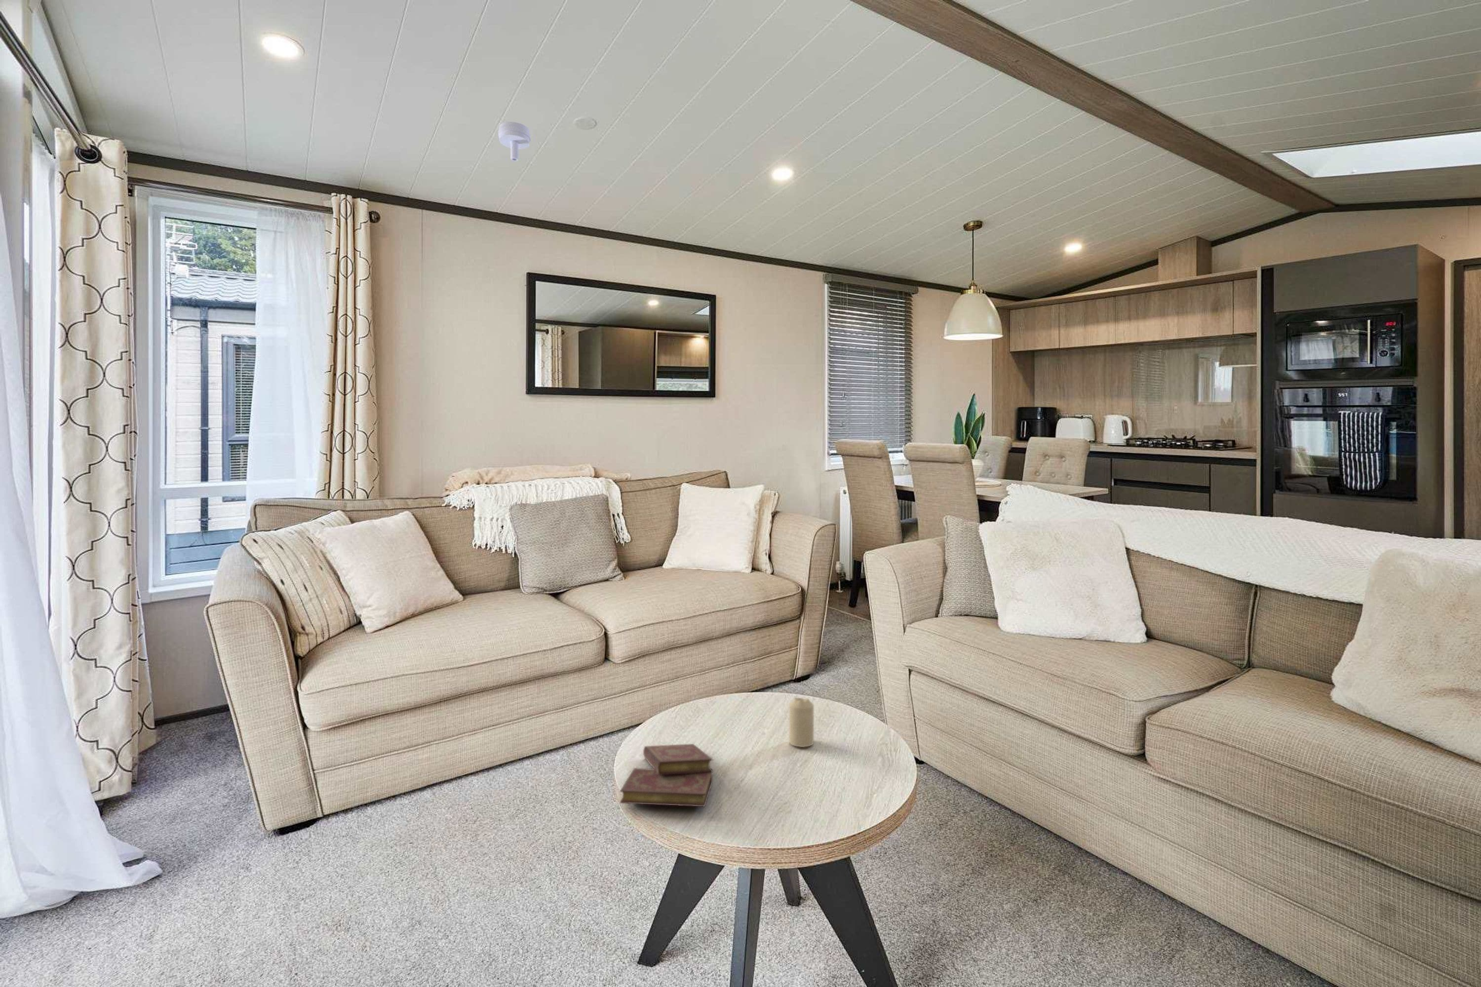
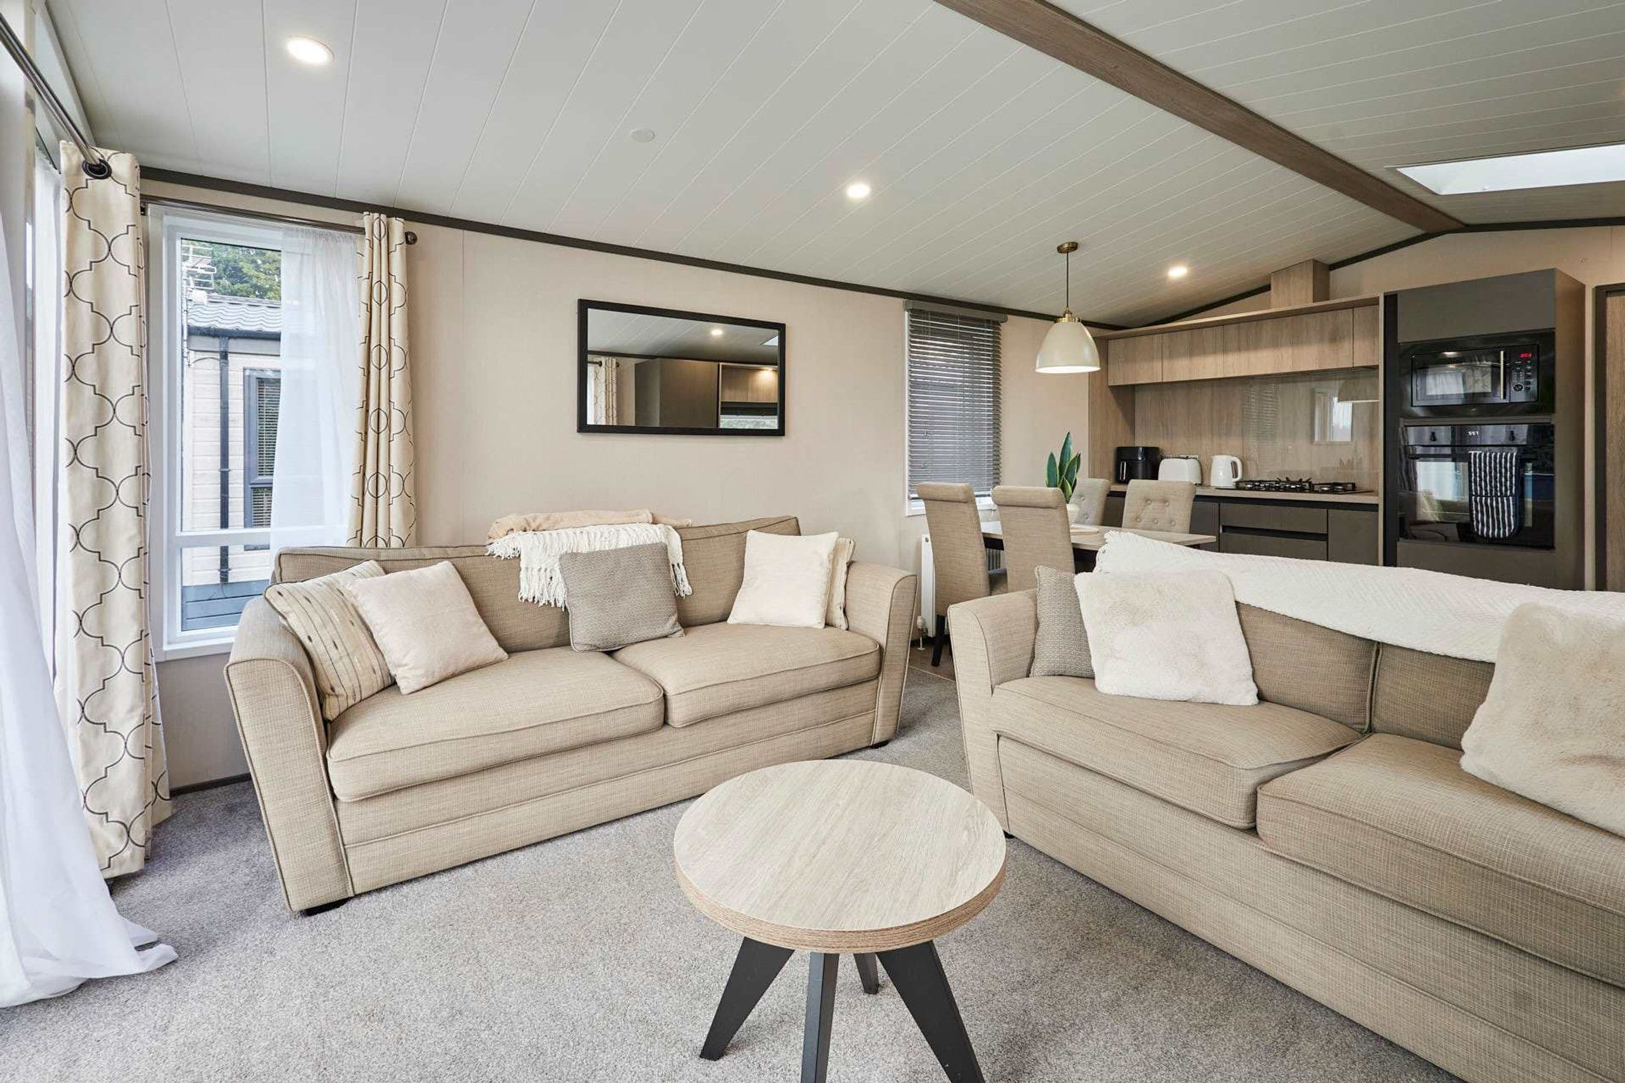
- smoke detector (515, 144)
- candle (801, 720)
- book (674, 764)
